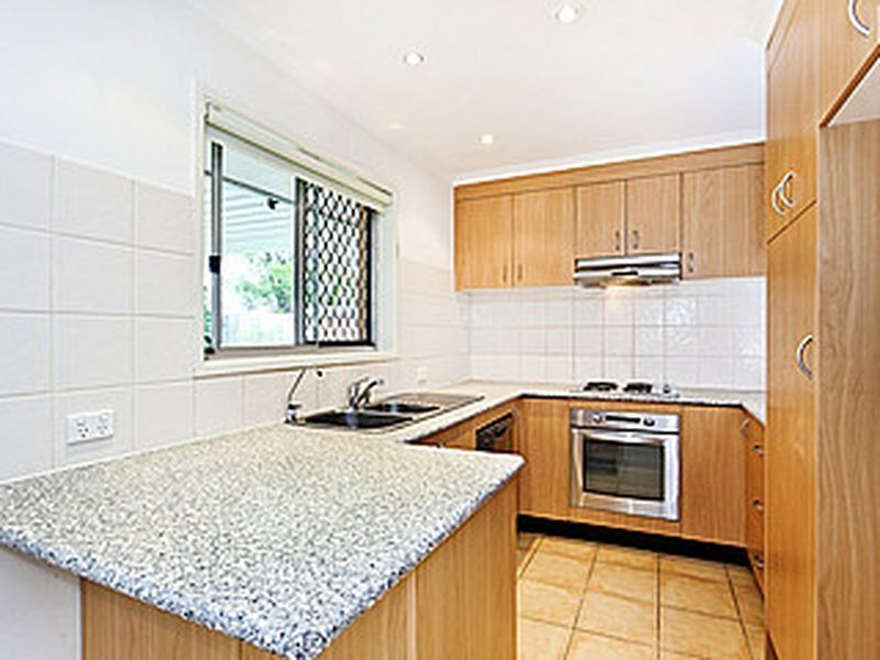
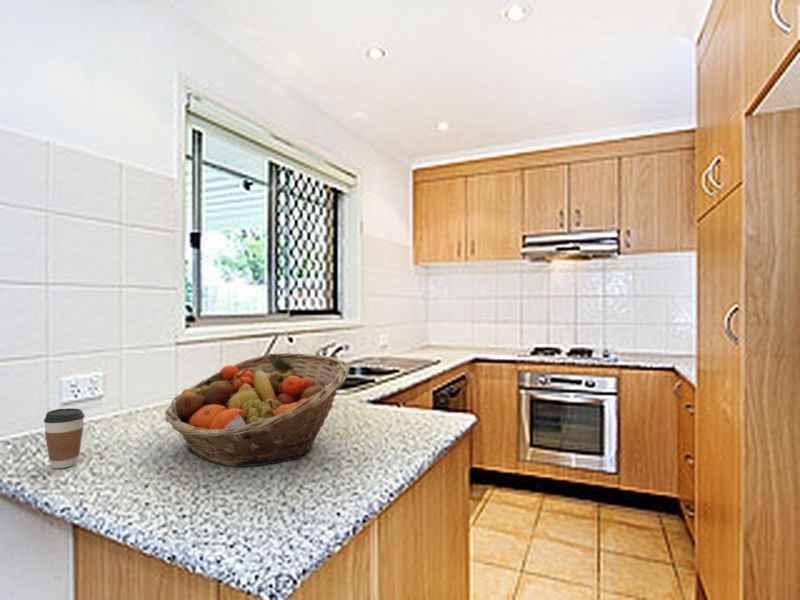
+ fruit basket (259, 401)
+ coffee cup (64, 437)
